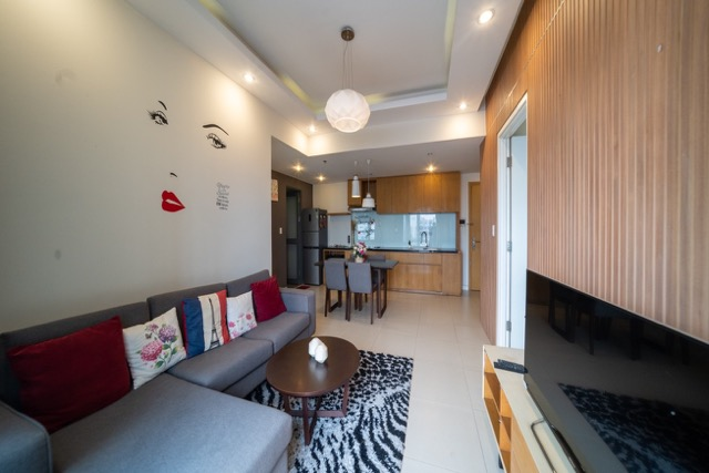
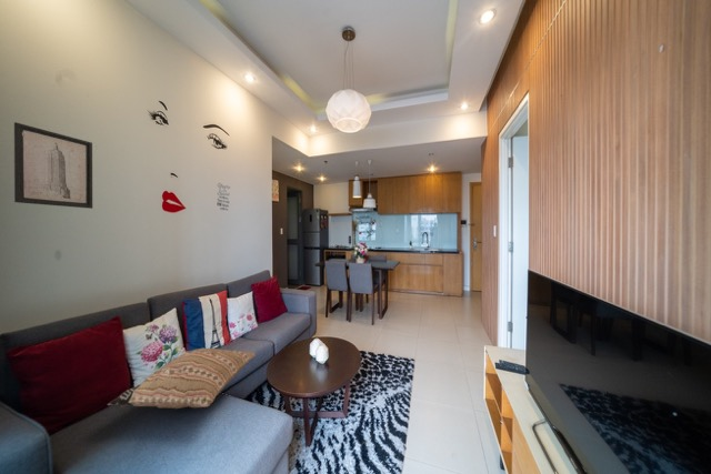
+ cushion (194, 374)
+ wall art (57, 169)
